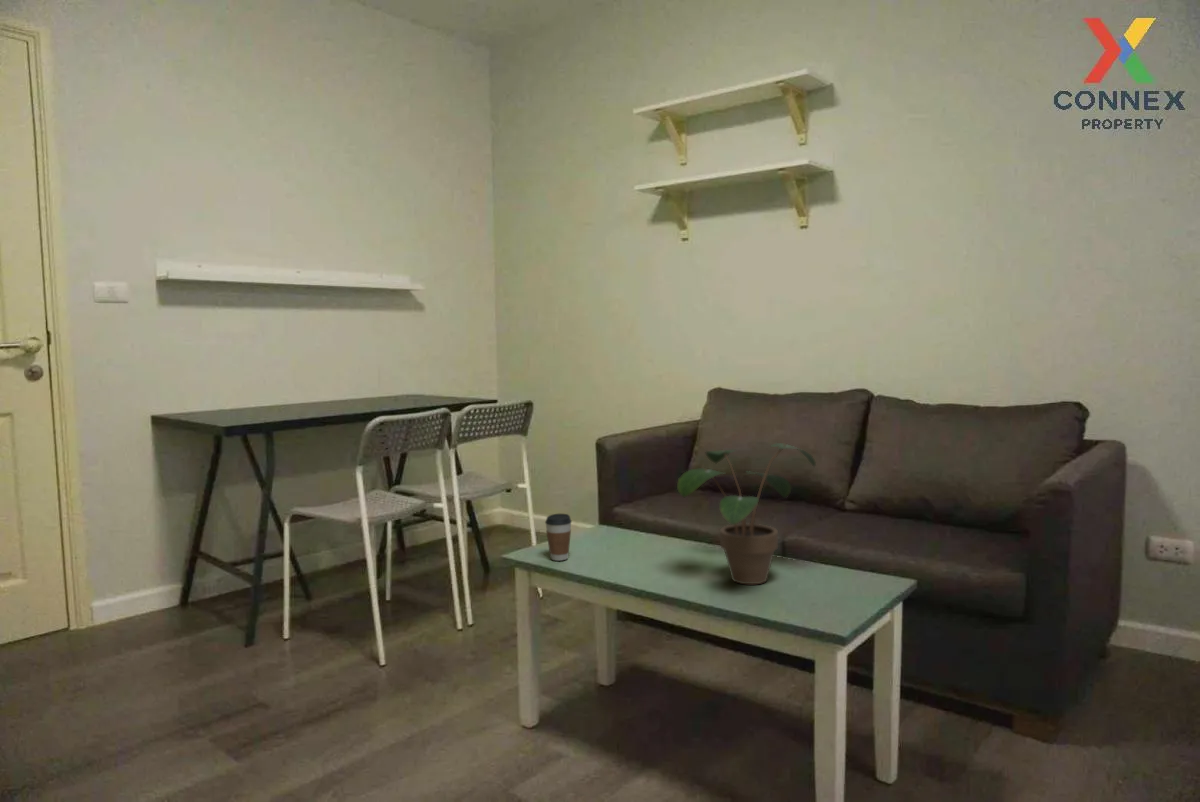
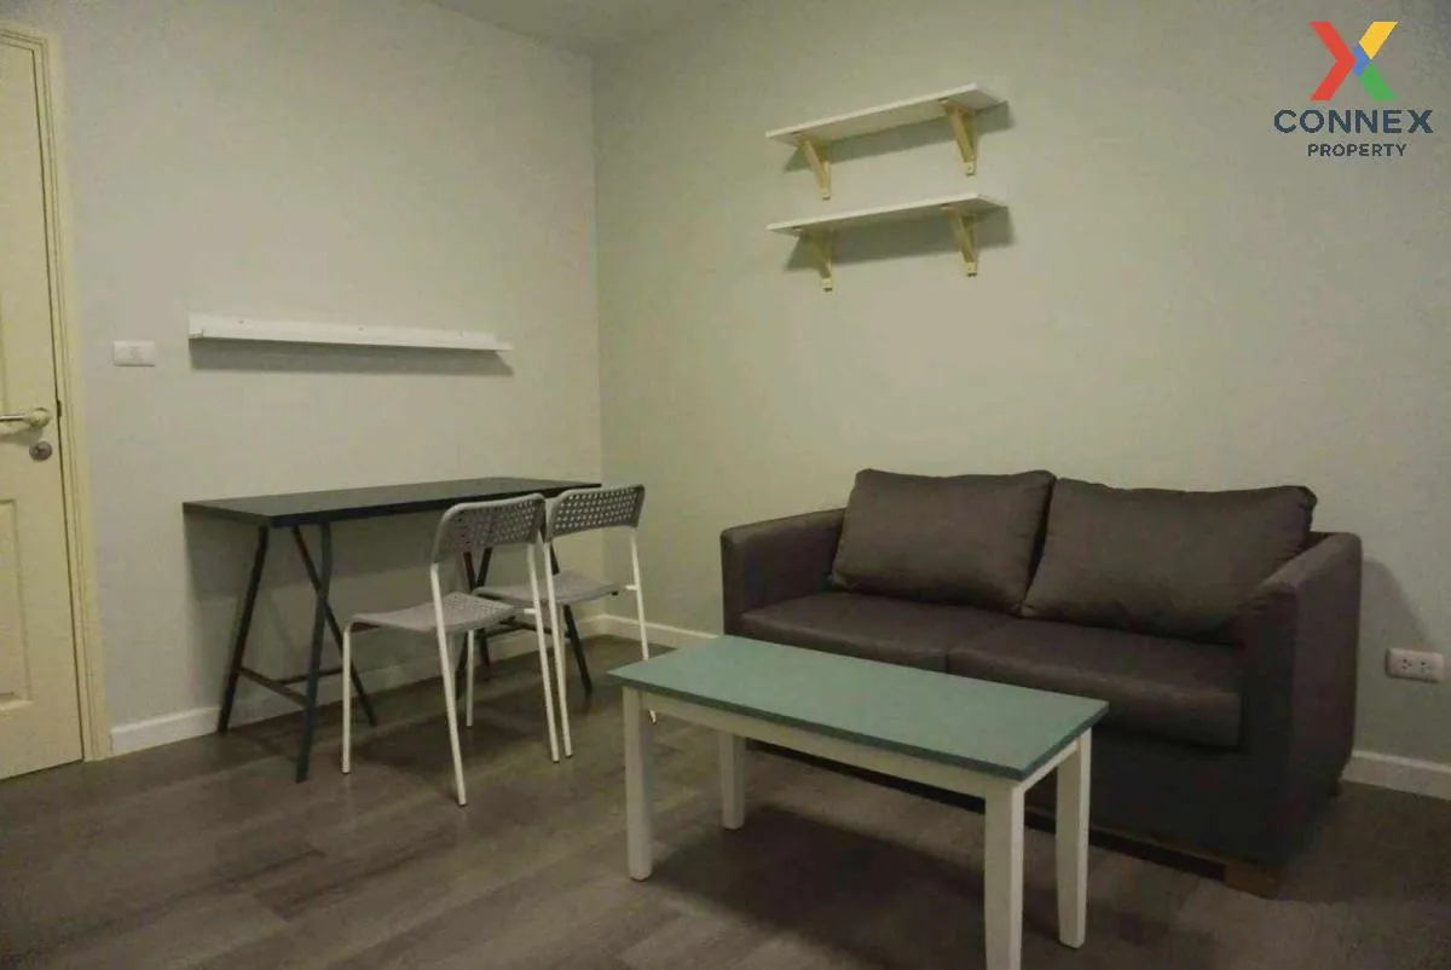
- potted plant (746, 512)
- coffee cup (558, 537)
